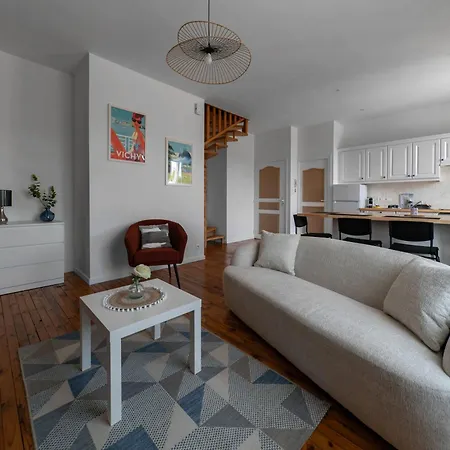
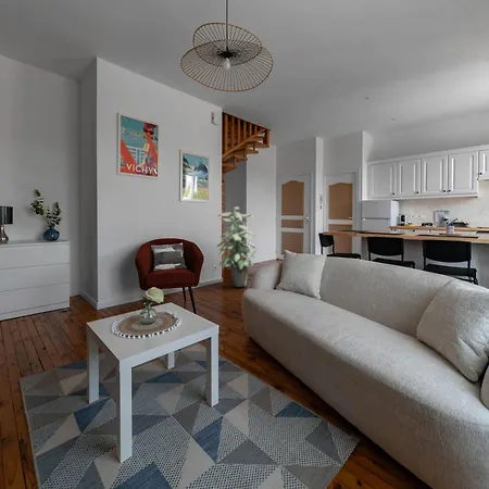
+ indoor plant (236, 247)
